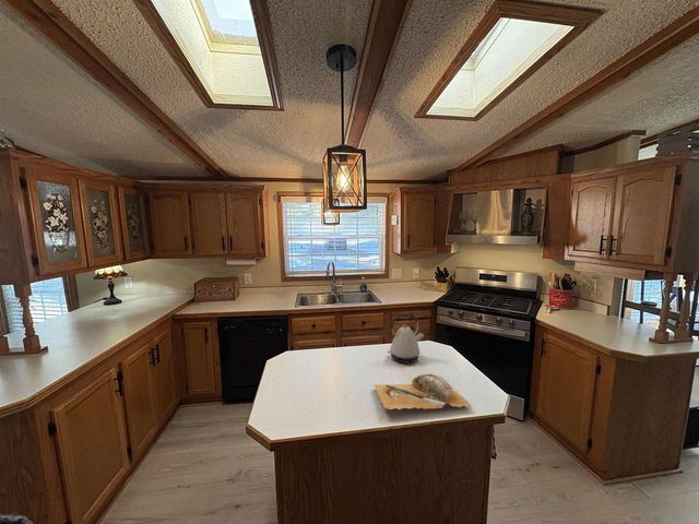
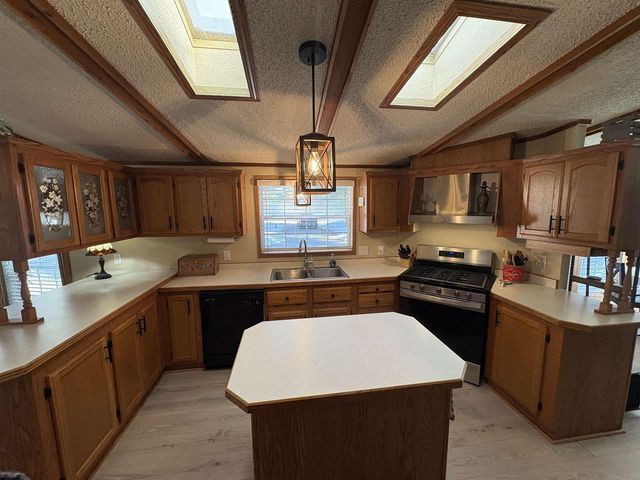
- chopping board (418, 388)
- kettle (405, 335)
